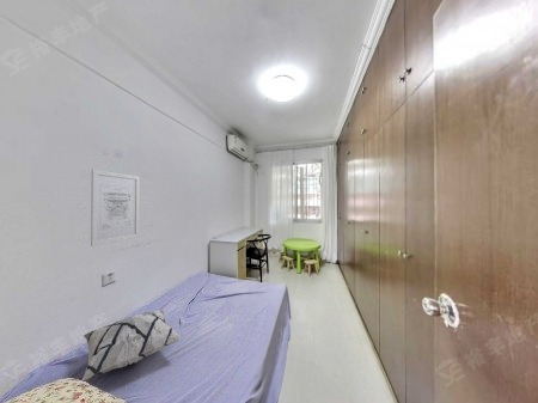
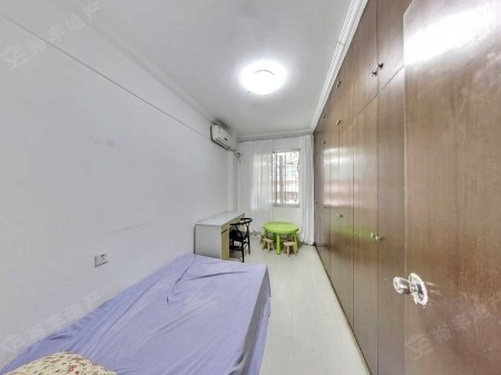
- decorative pillow (132, 336)
- wall art (117, 207)
